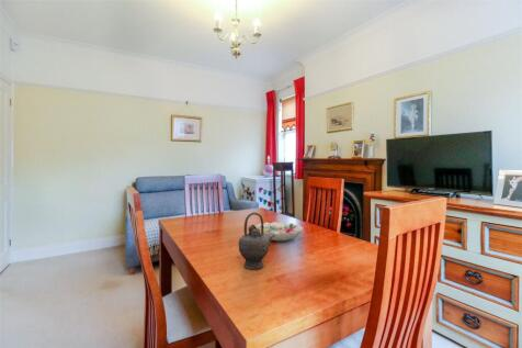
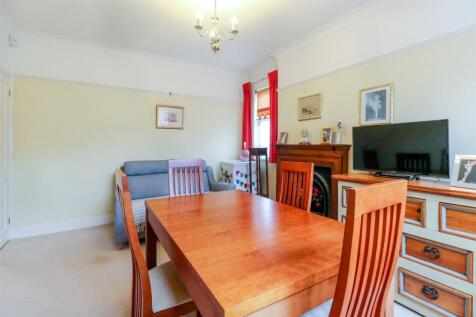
- decorative bowl (277, 232)
- teapot (257, 238)
